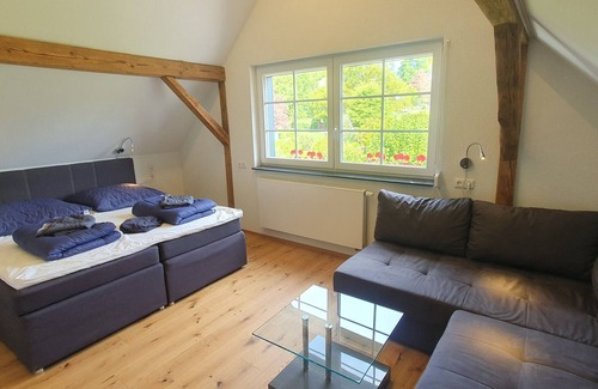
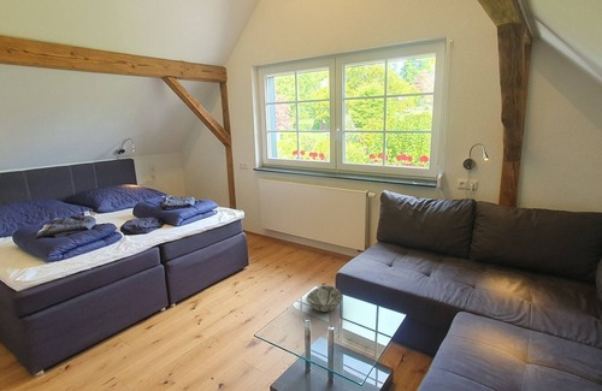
+ decorative bowl (324, 301)
